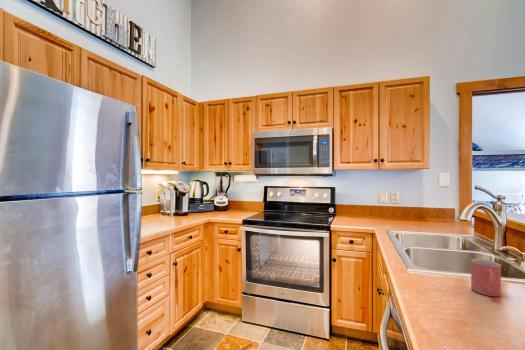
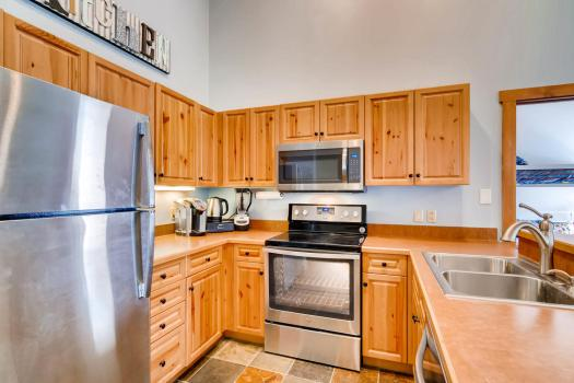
- mug (487, 279)
